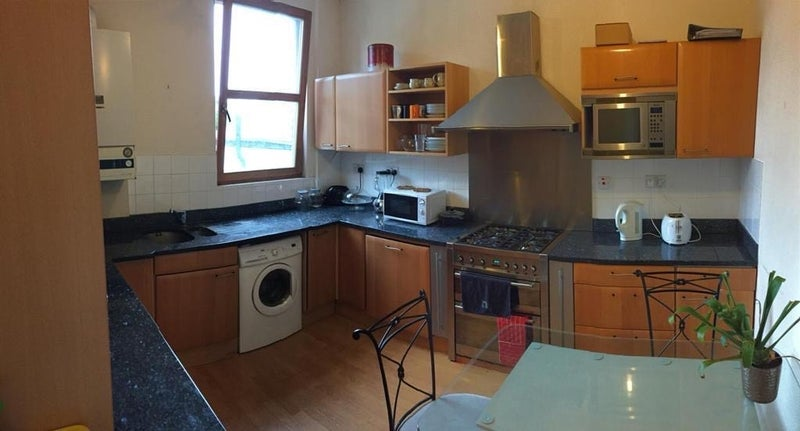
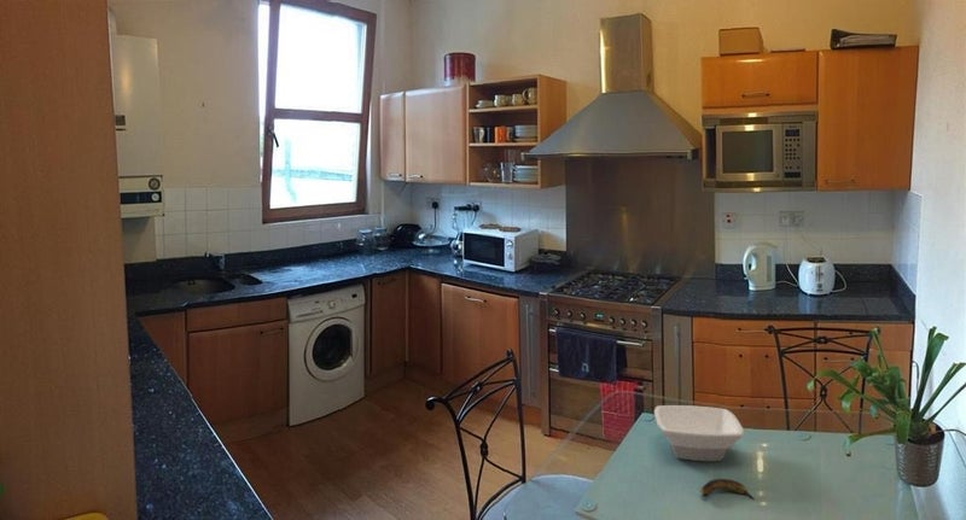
+ bowl (696, 434)
+ banana (723, 489)
